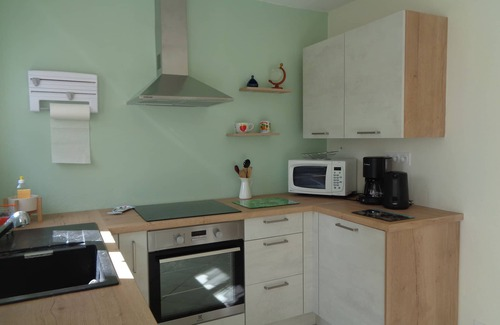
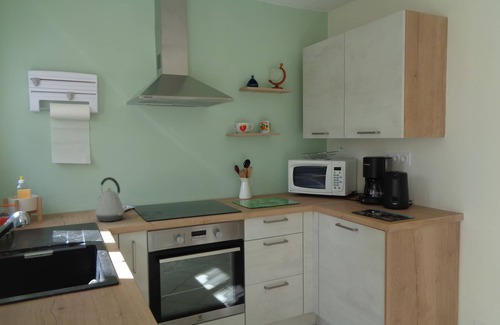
+ kettle (109, 198)
